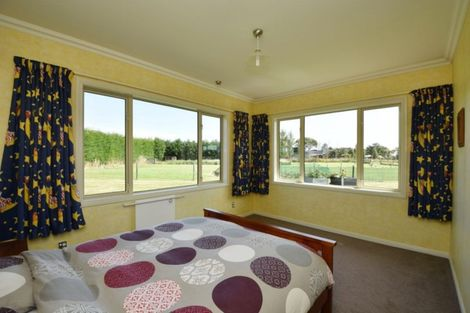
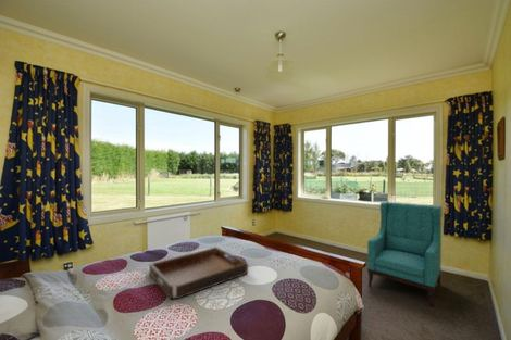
+ armchair (404, 245)
+ serving tray (198, 268)
